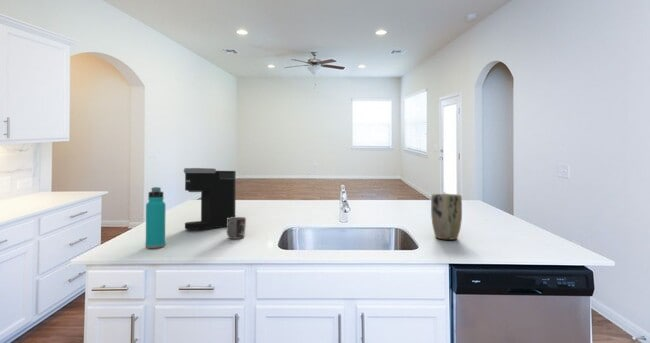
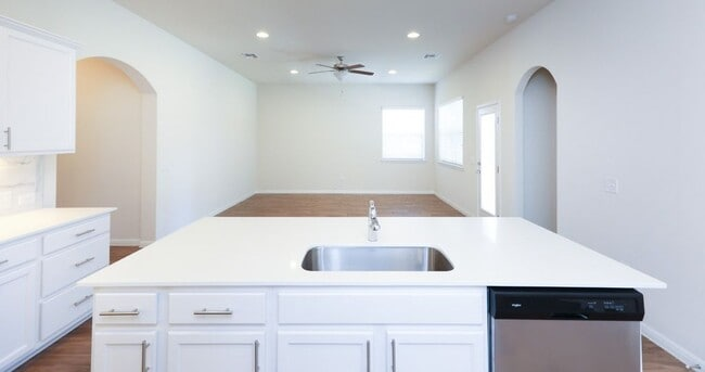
- water bottle (155, 216)
- coffee maker (210, 197)
- plant pot (446, 216)
- mug (234, 228)
